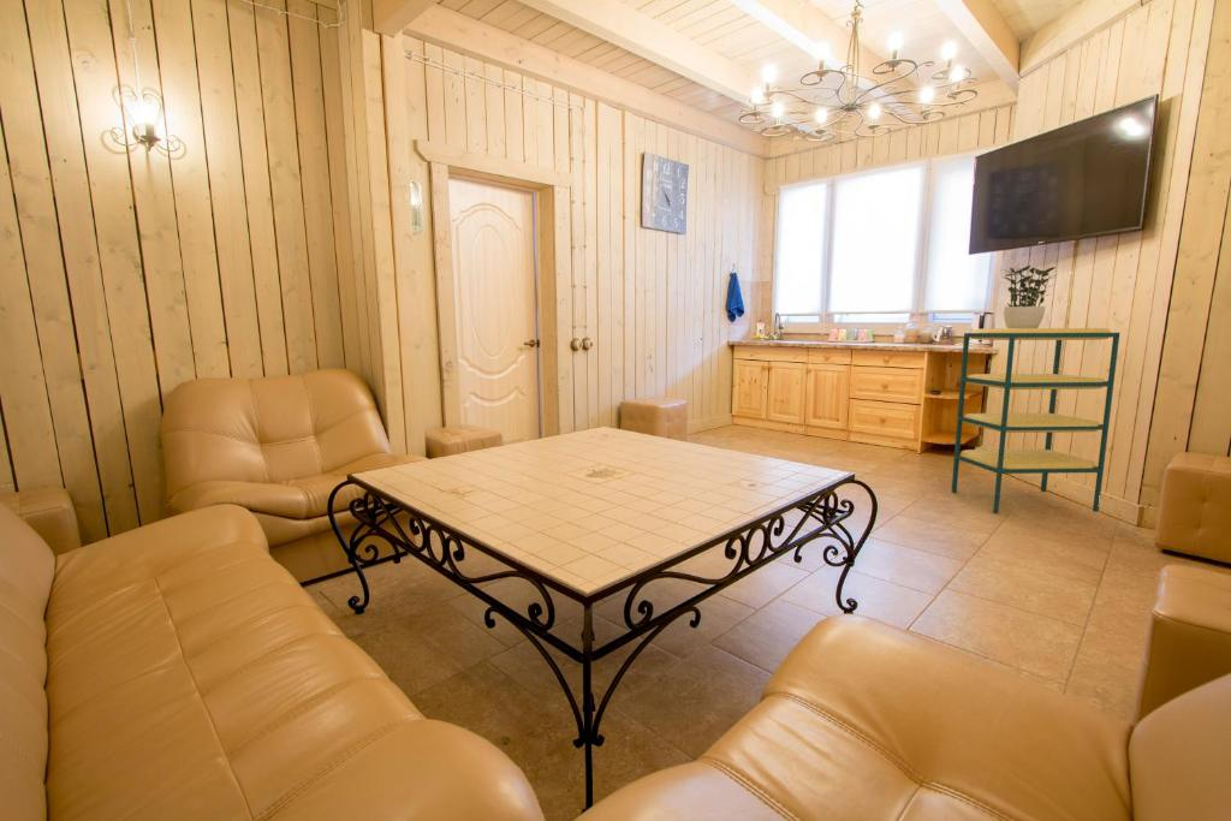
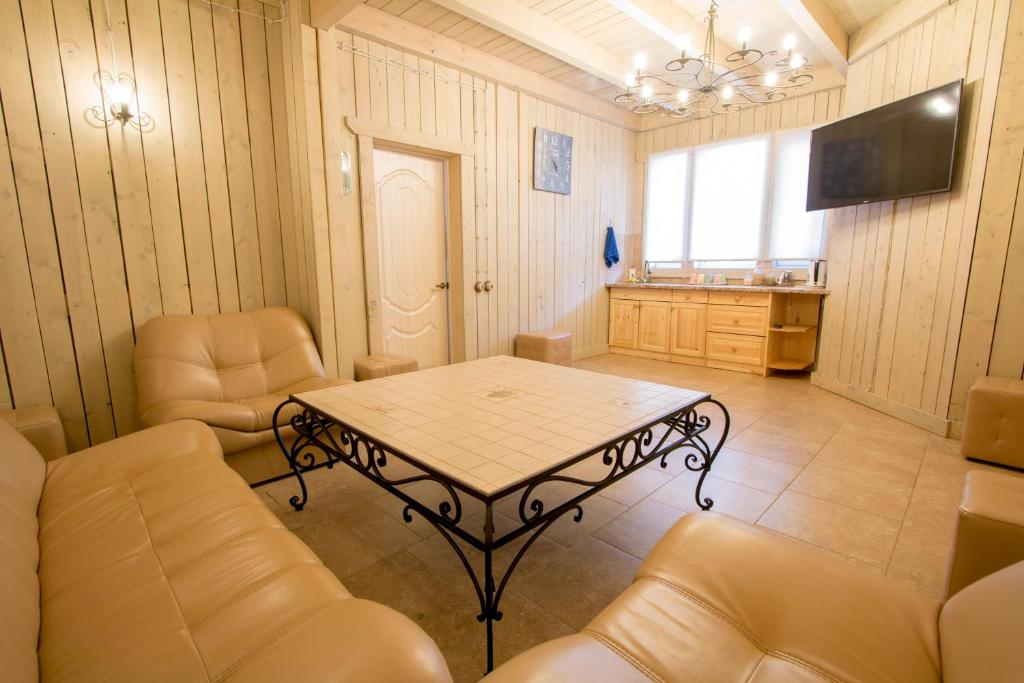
- potted plant (1025, 295)
- shelving unit (1029, 416)
